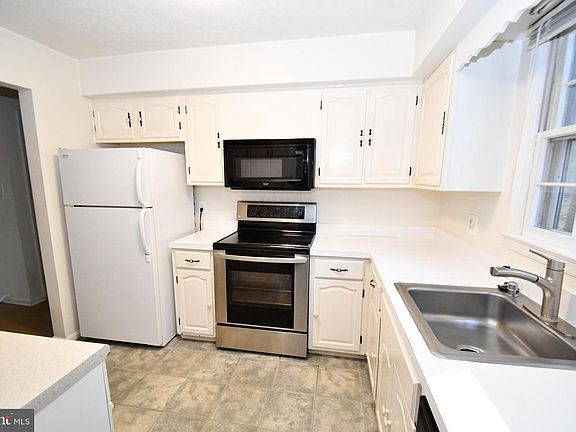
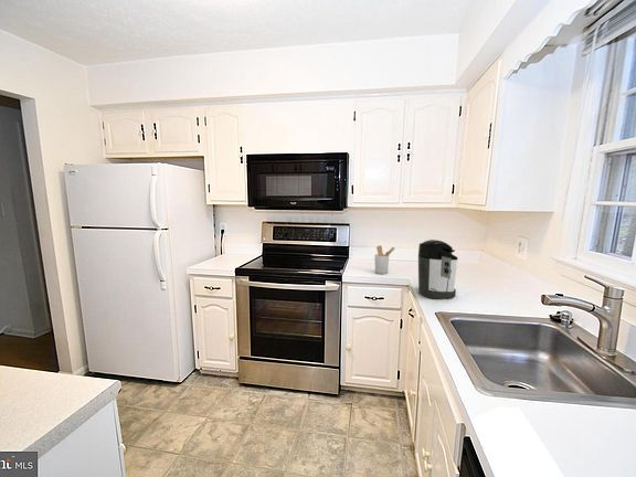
+ coffee maker (443, 269)
+ utensil holder (384, 258)
